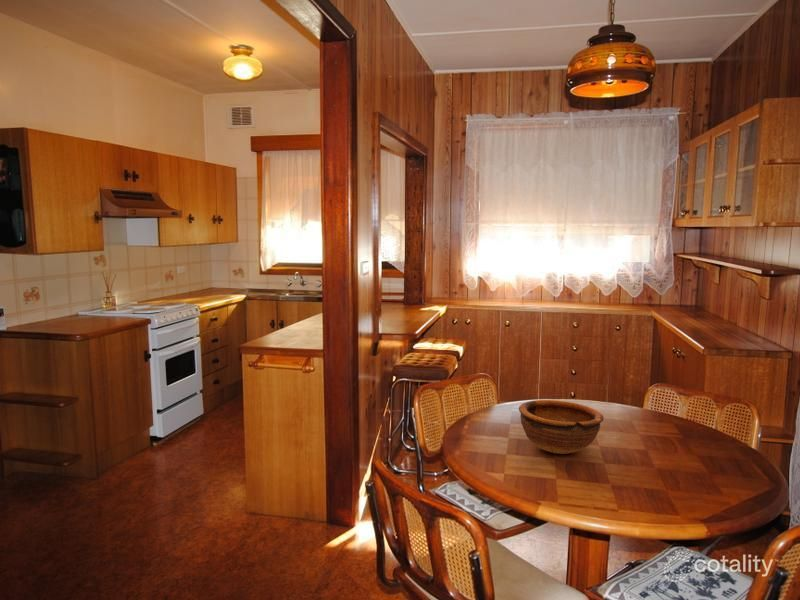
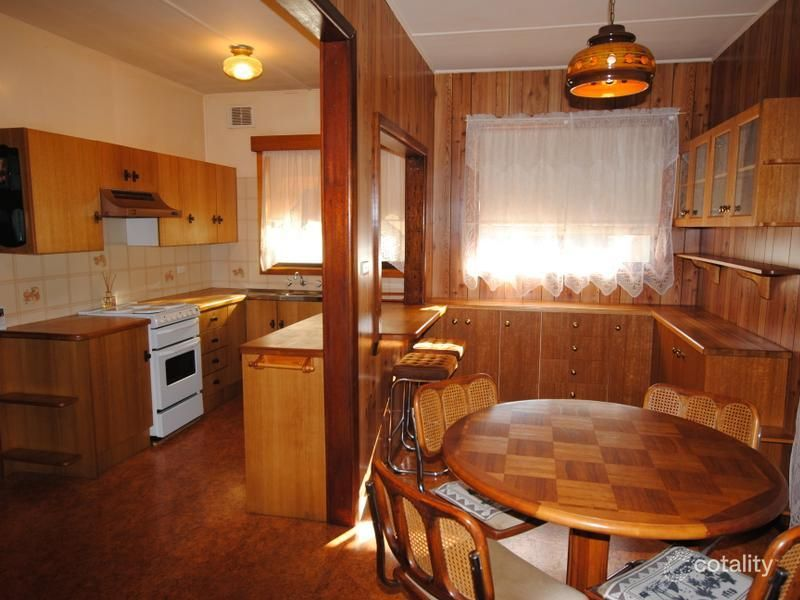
- bowl (560, 429)
